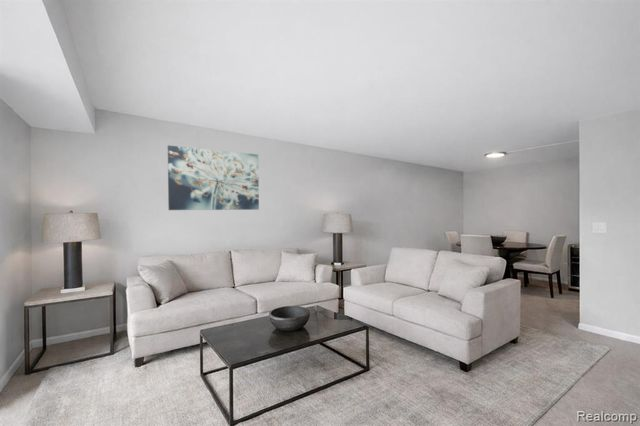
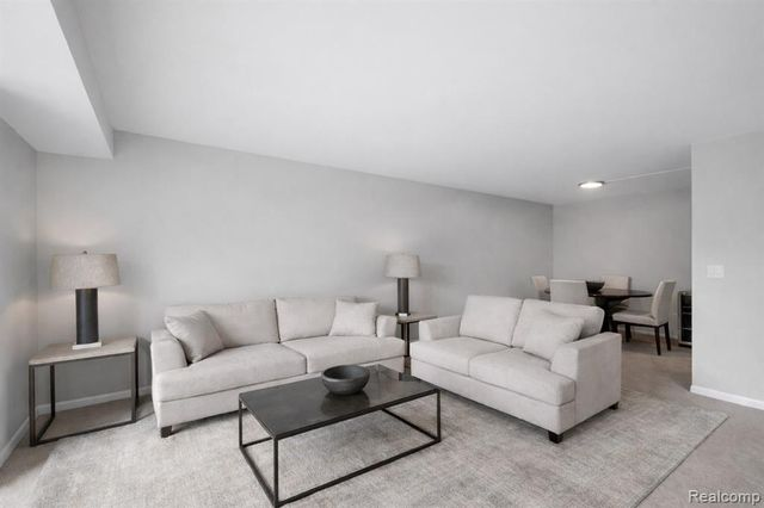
- wall art (216, 180)
